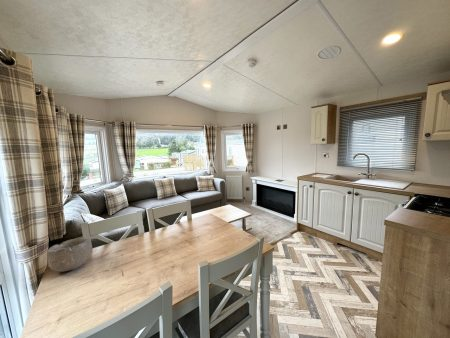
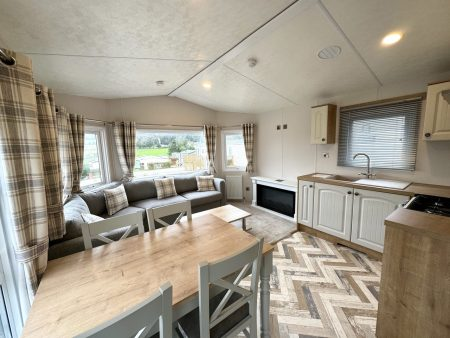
- bowl (70, 254)
